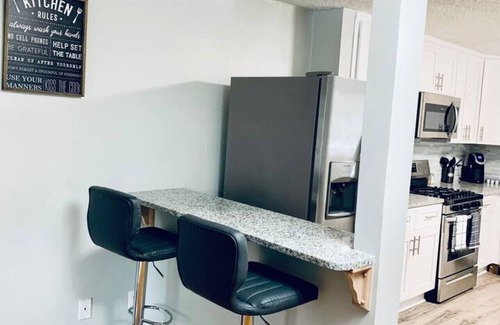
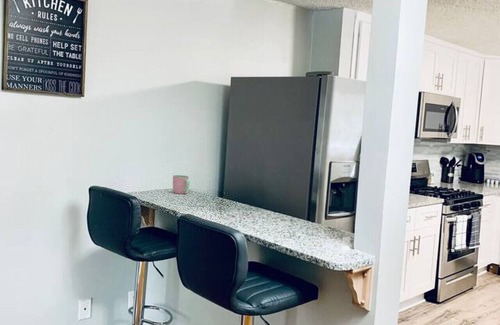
+ cup (181, 184)
